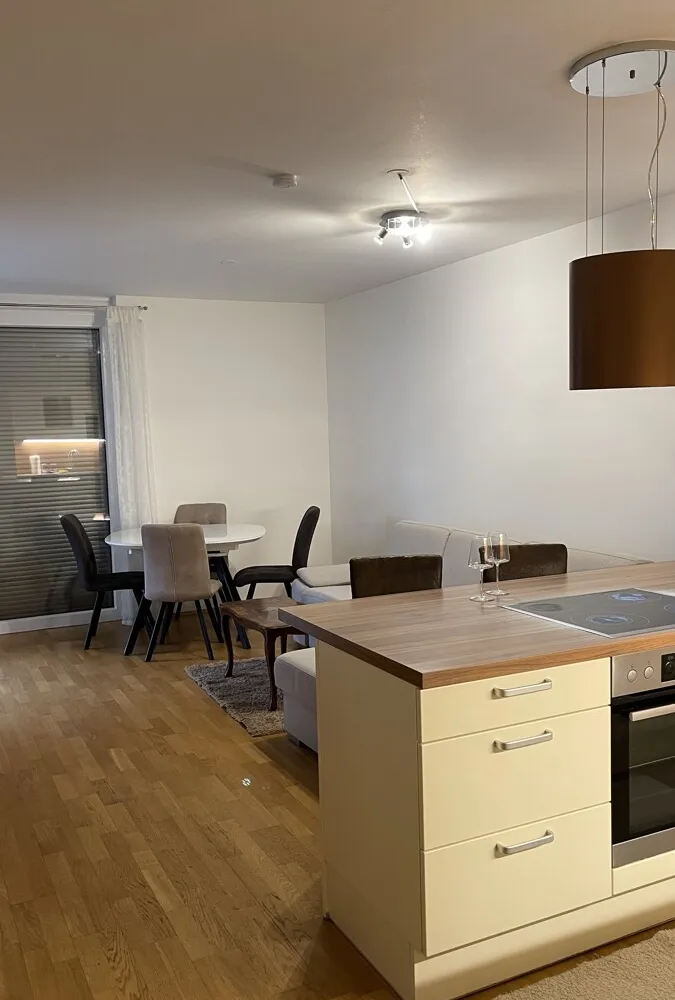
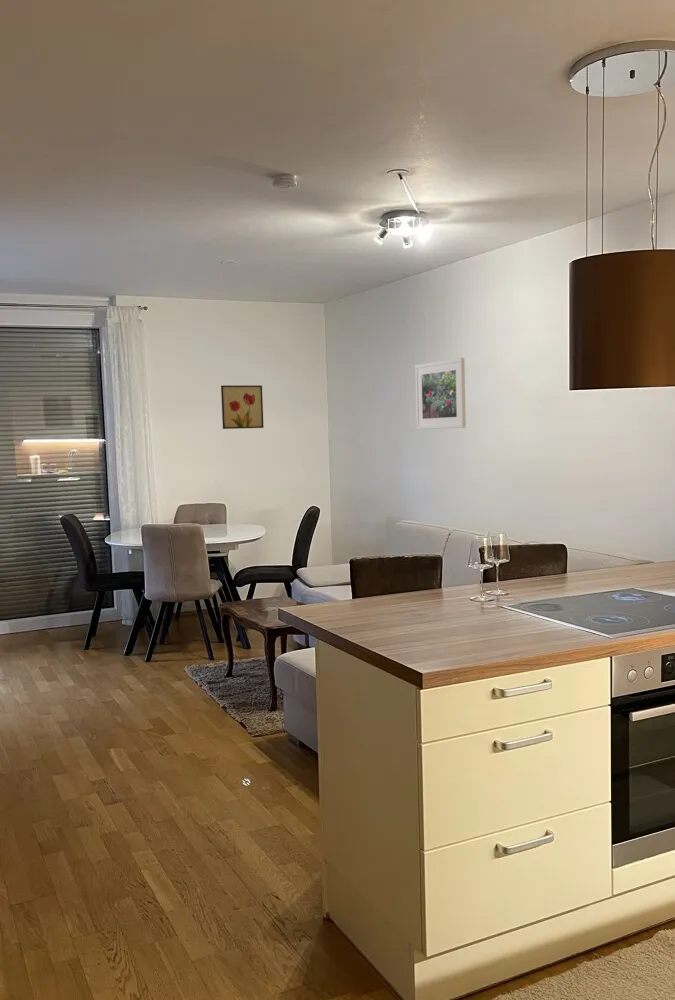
+ wall art (242, 407)
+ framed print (439, 395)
